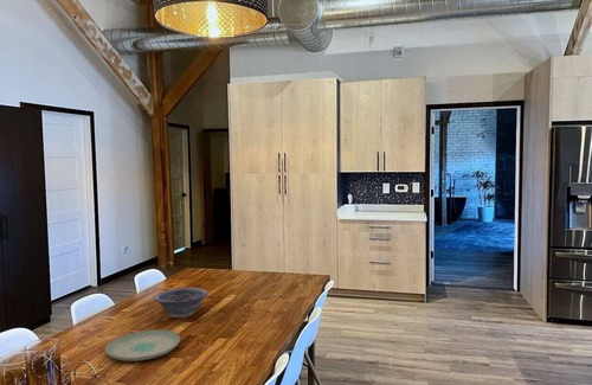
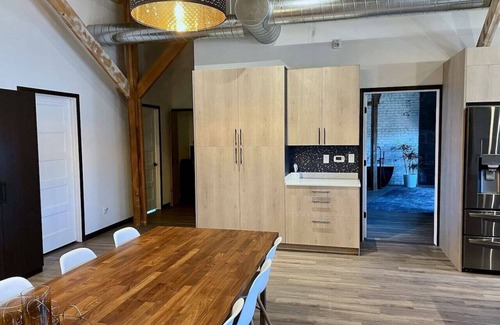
- plate (143, 345)
- decorative bowl (181, 303)
